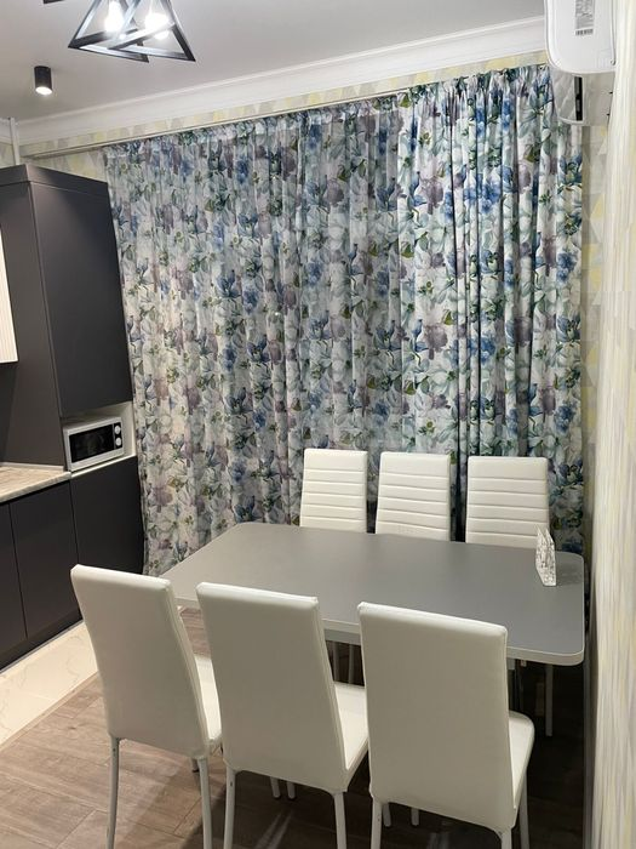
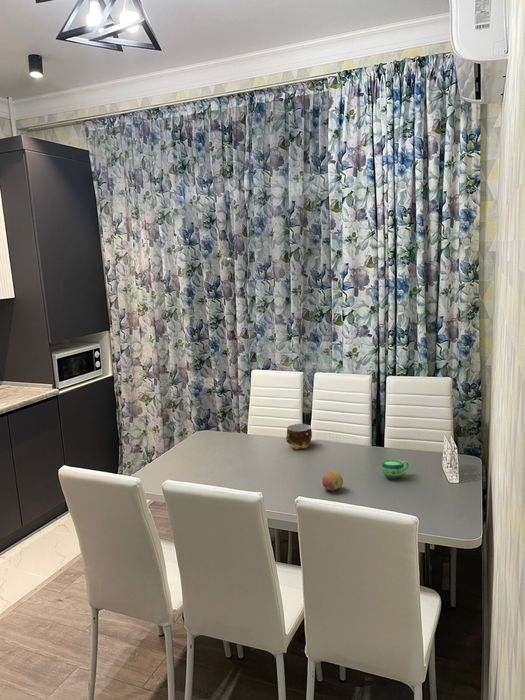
+ cup (299, 437)
+ fruit (332, 480)
+ cup (395, 468)
